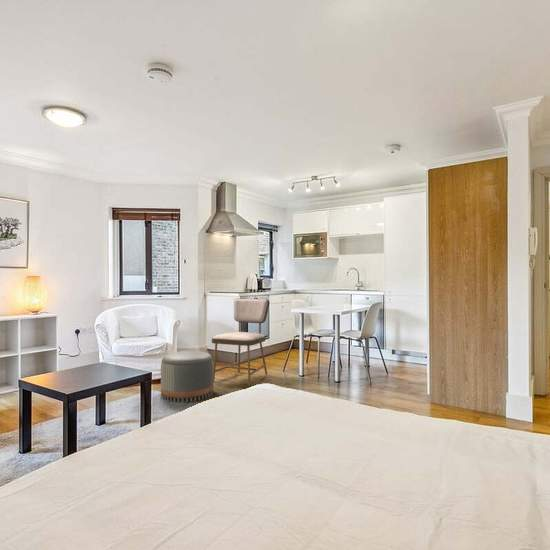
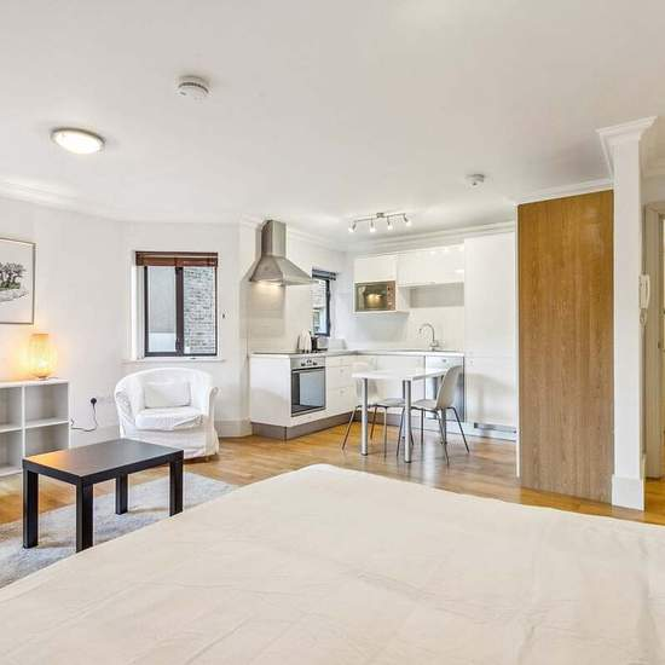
- pouf (187, 372)
- dining chair (242, 339)
